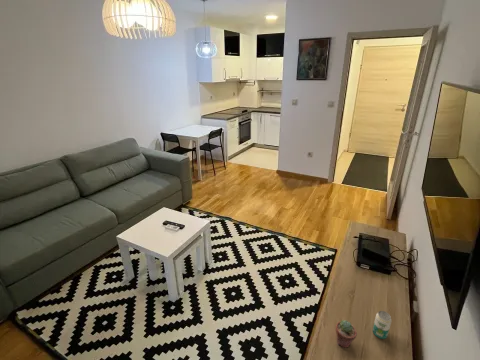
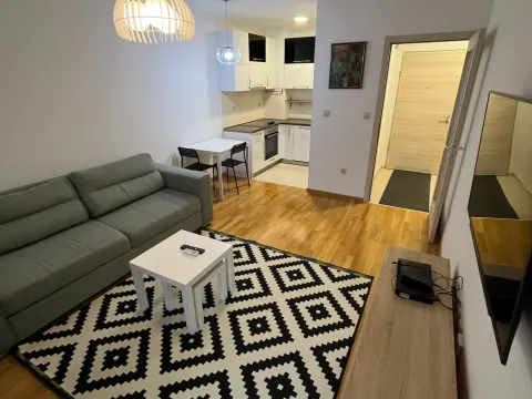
- potted succulent (345, 332)
- beverage can (382, 324)
